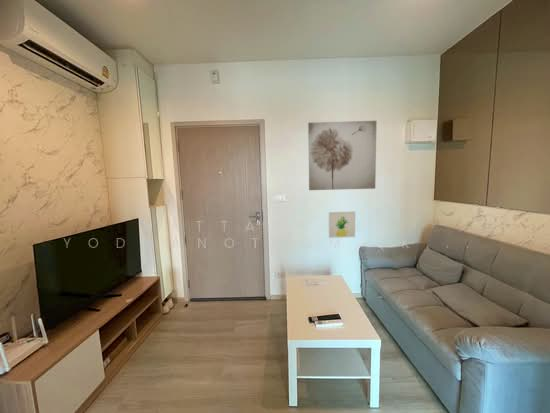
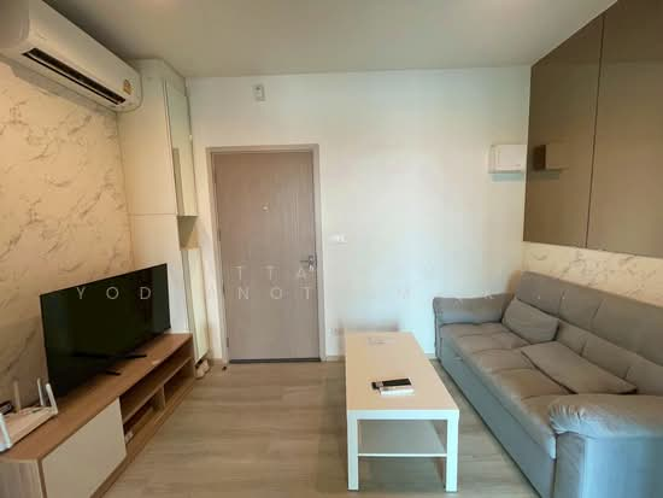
- wall art (342, 156)
- wall art (341, 224)
